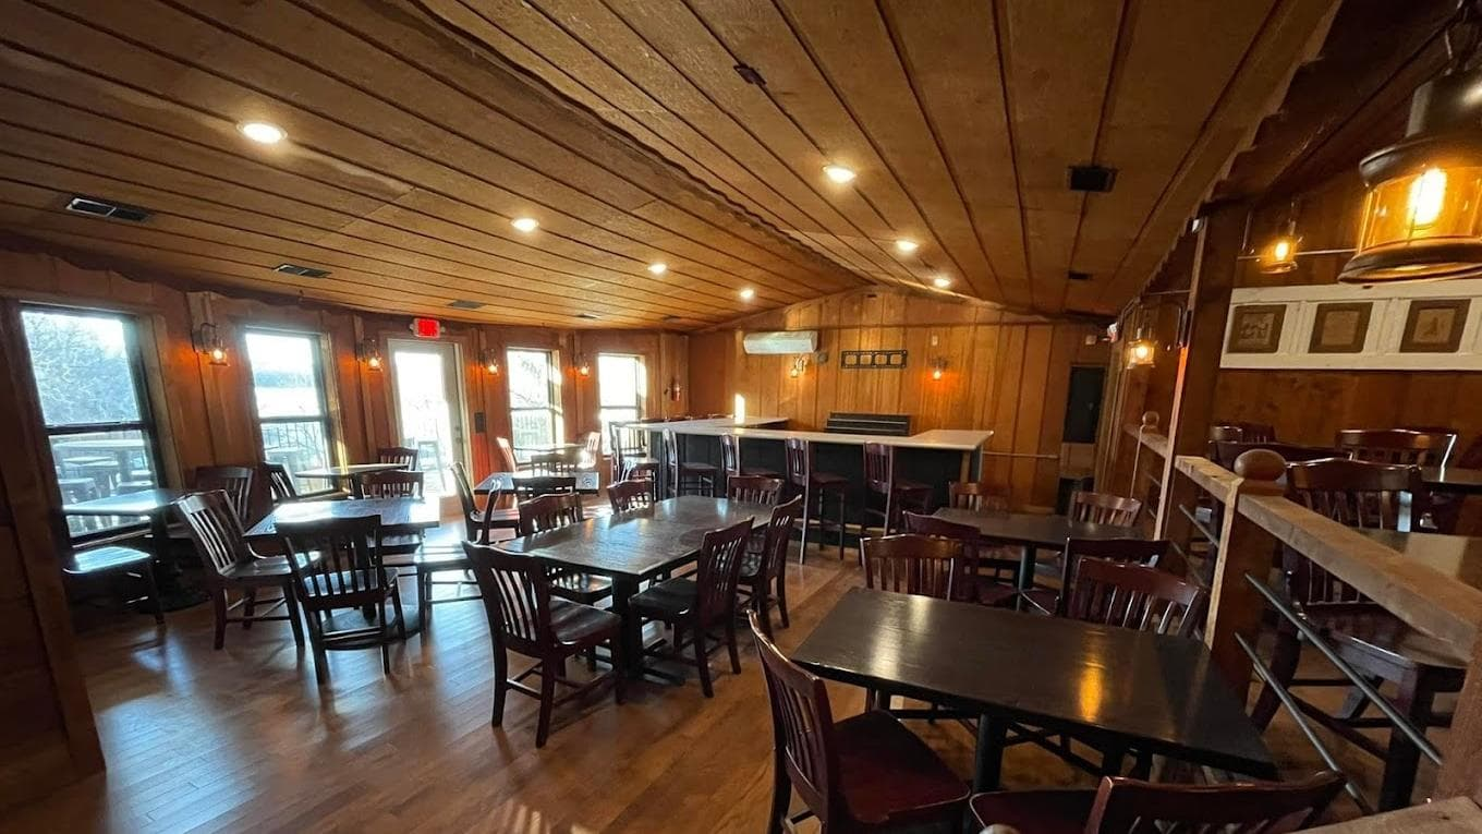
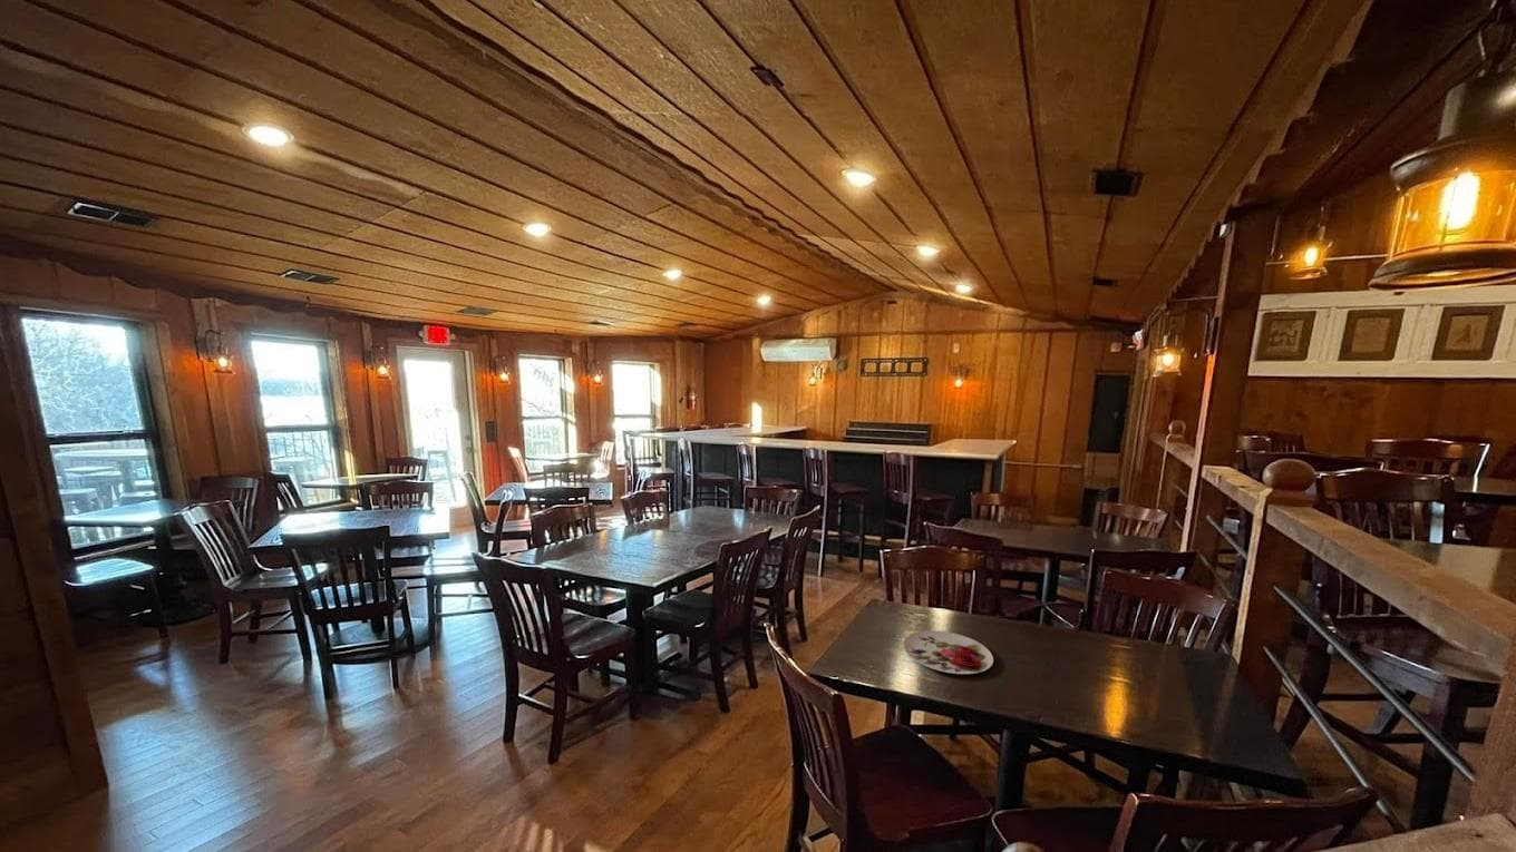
+ plate (946, 649)
